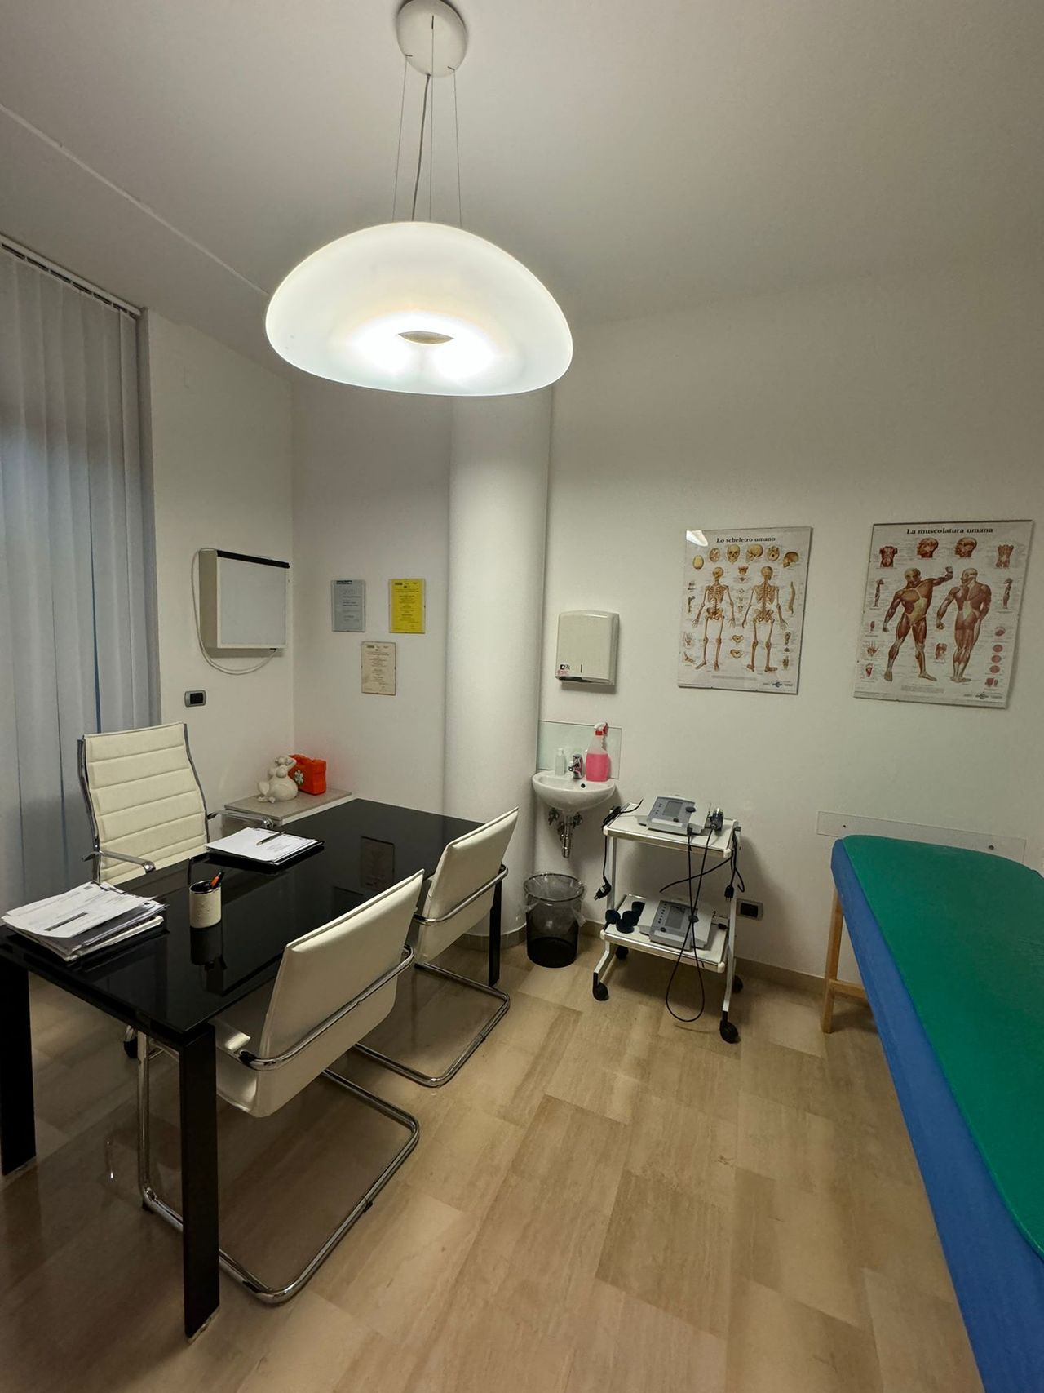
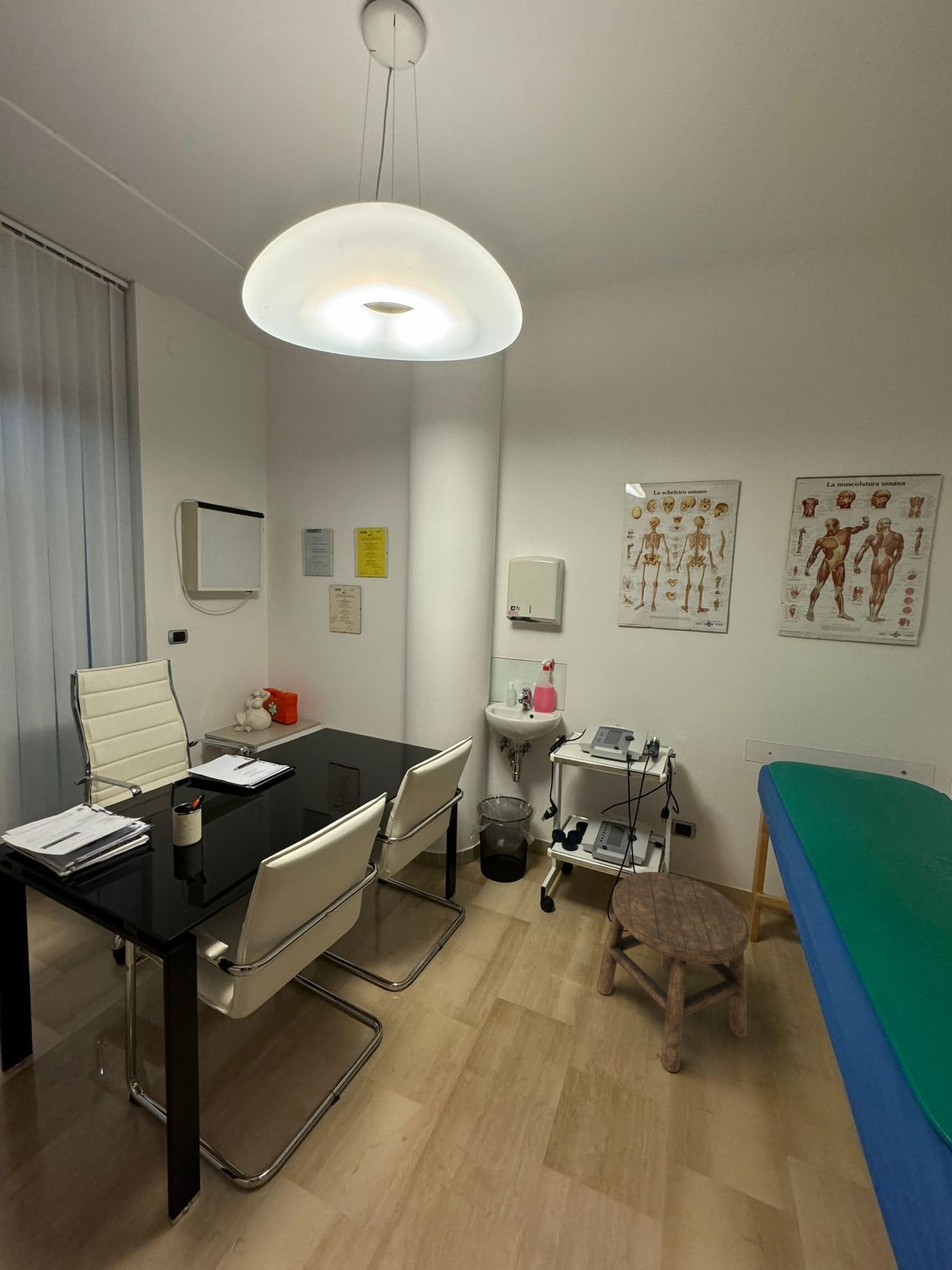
+ stool (672, 958)
